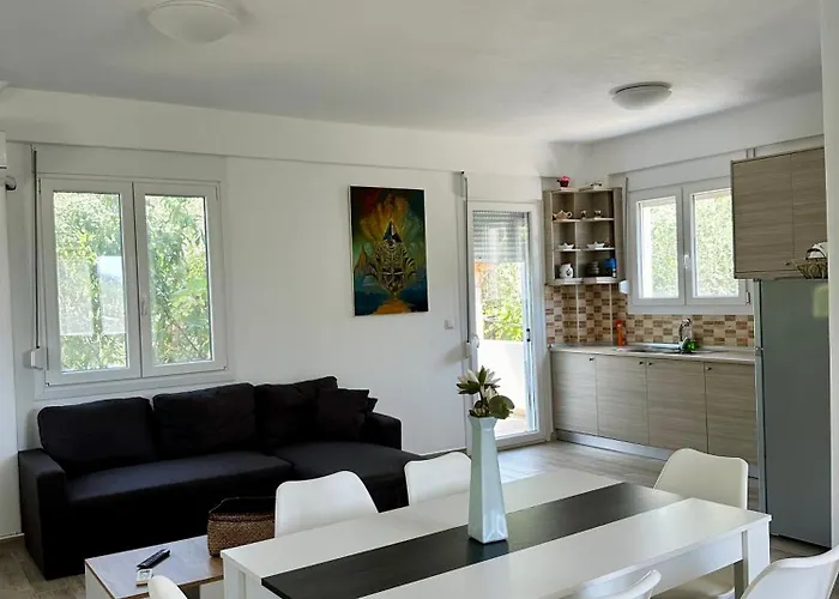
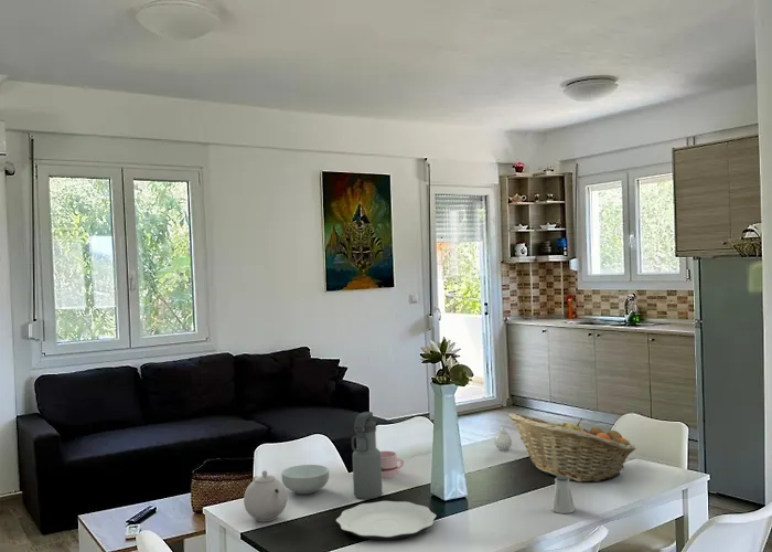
+ teapot (265, 493)
+ saltshaker (562, 492)
+ fruit basket (569, 440)
+ plate (386, 521)
+ vase (503, 437)
+ water bottle (366, 454)
+ mug (388, 464)
+ cereal bowl (305, 480)
